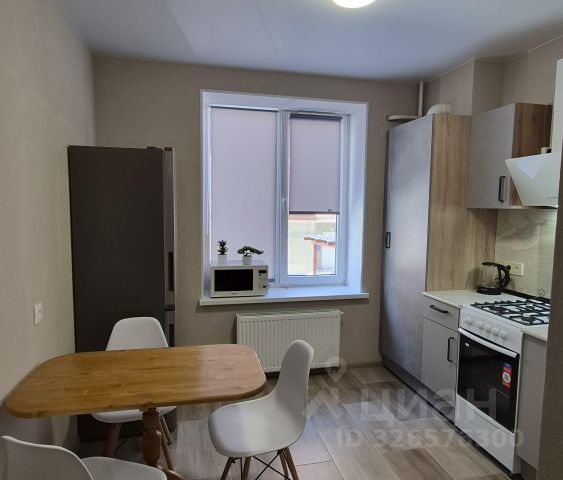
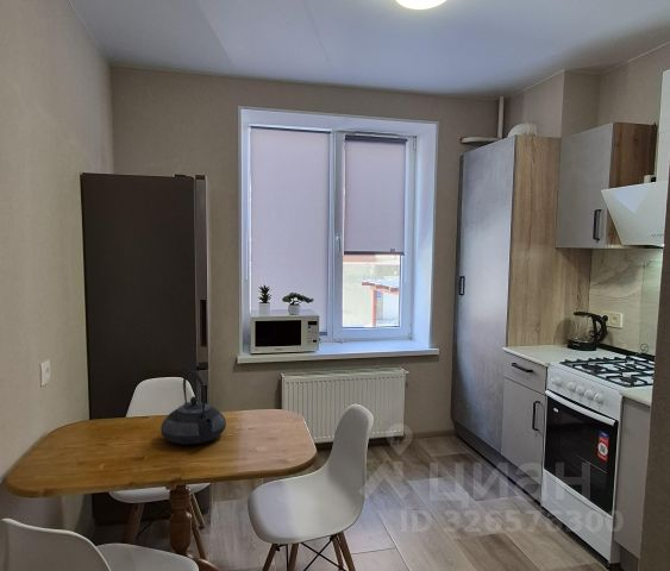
+ teapot (195, 404)
